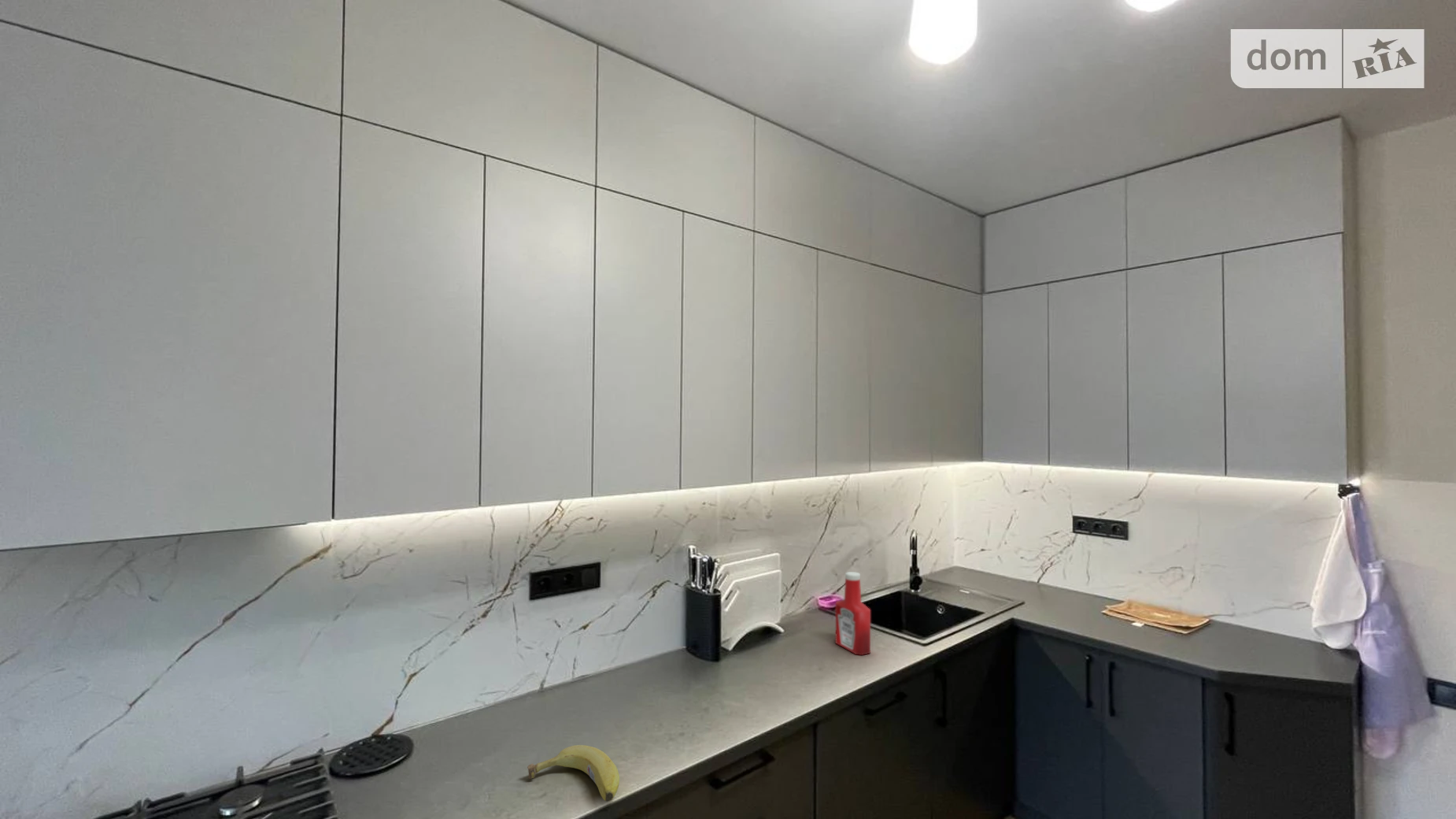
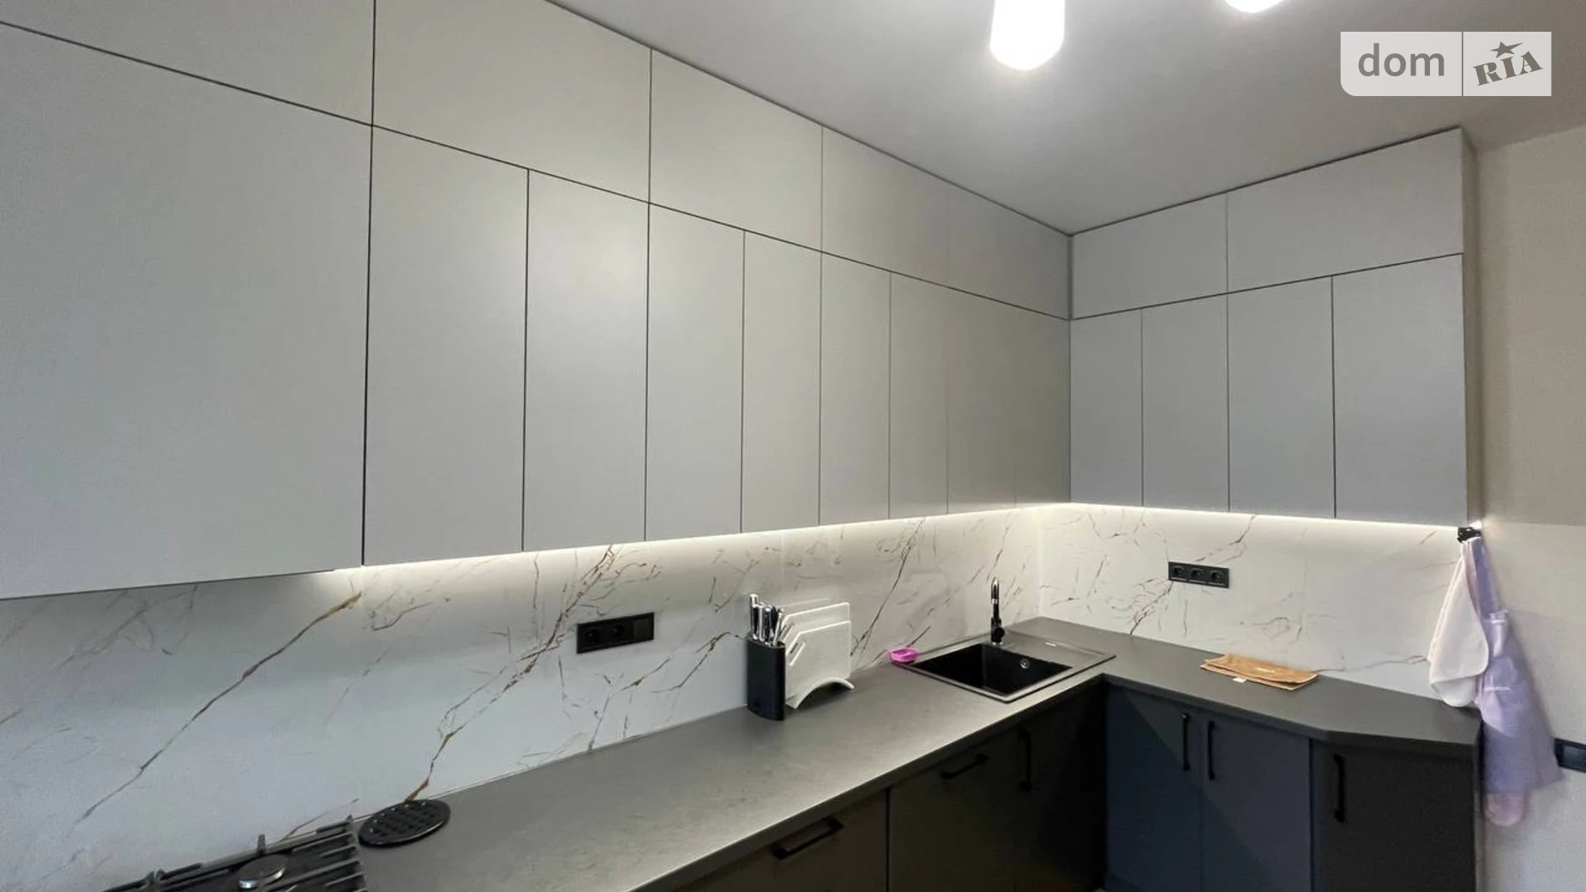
- fruit (575, 768)
- soap bottle (852, 610)
